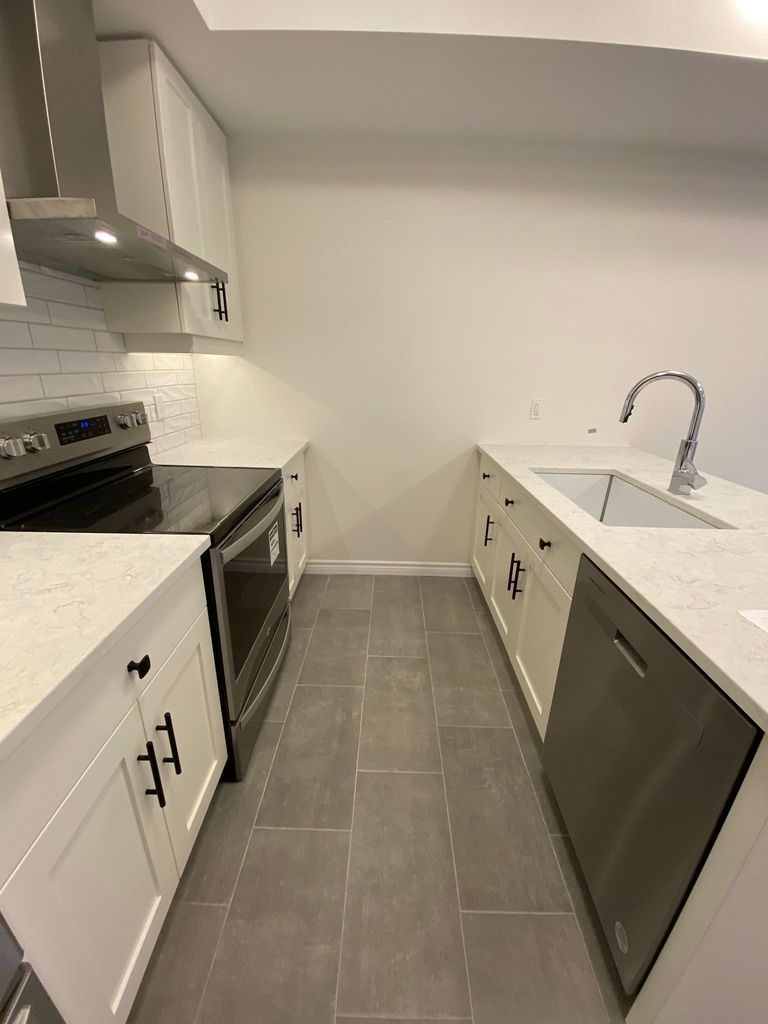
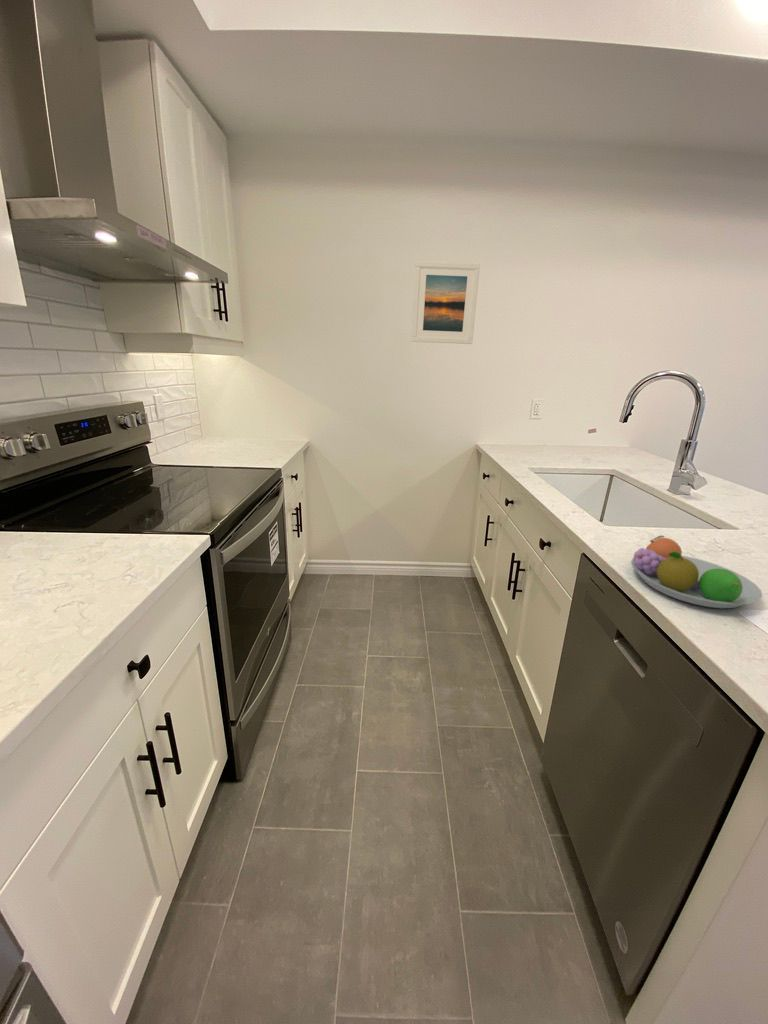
+ fruit bowl (695, 567)
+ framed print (444, 304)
